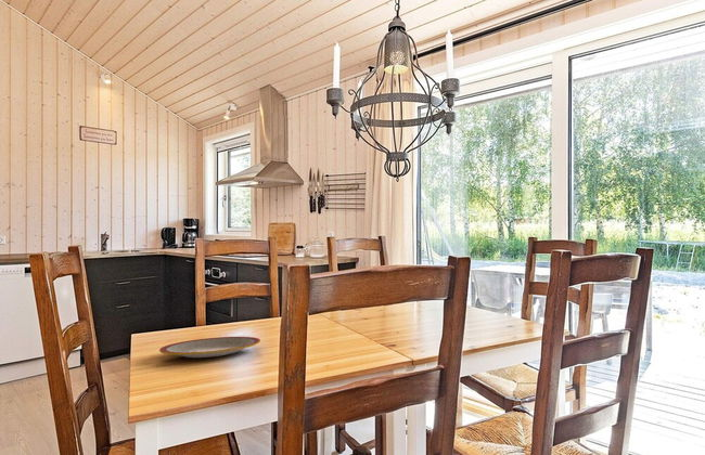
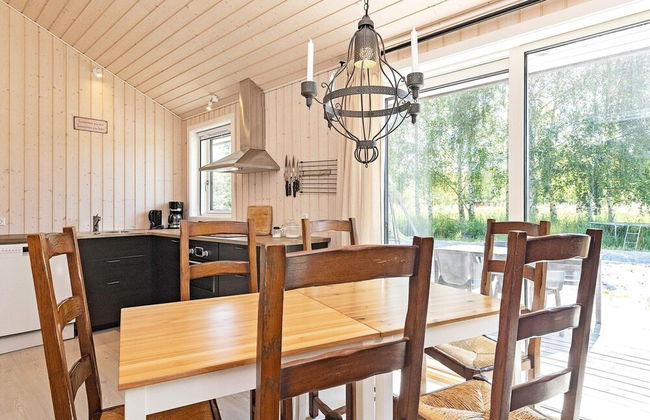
- plate (211, 348)
